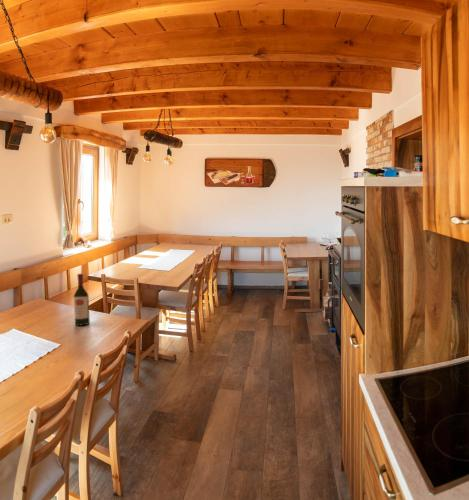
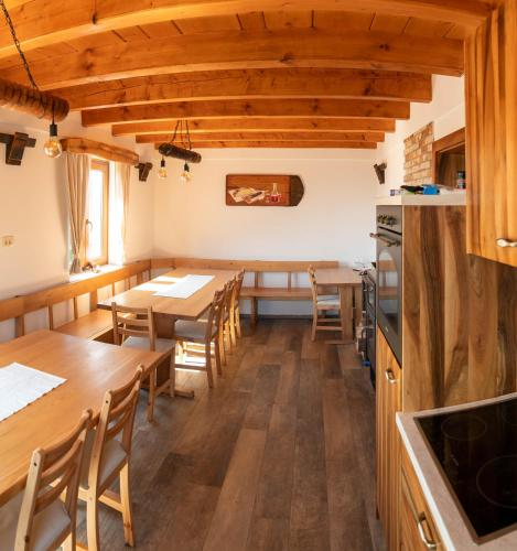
- wine bottle (81, 298)
